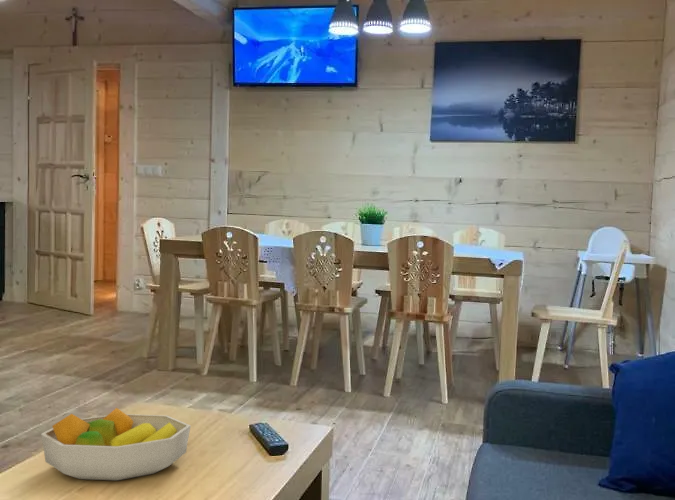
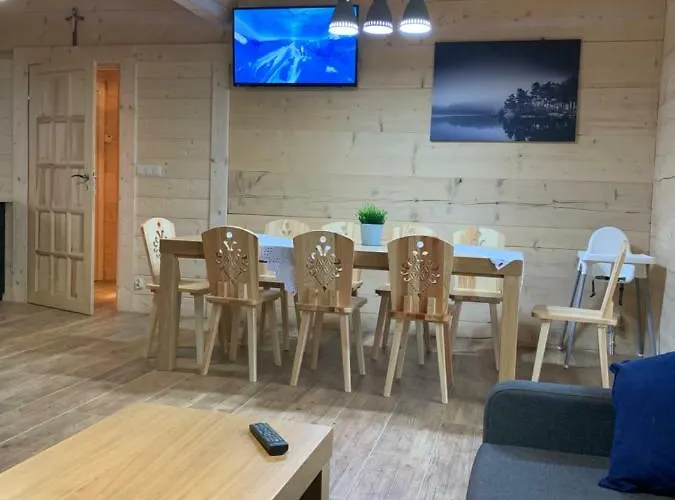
- fruit bowl (117, 439)
